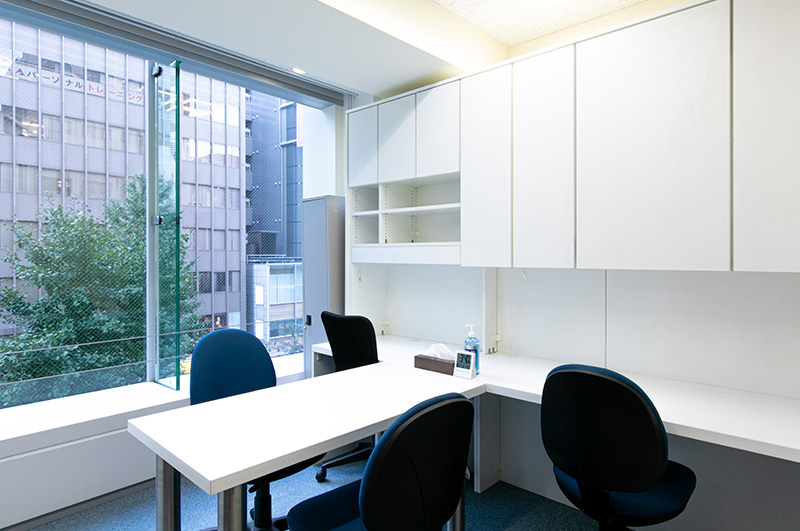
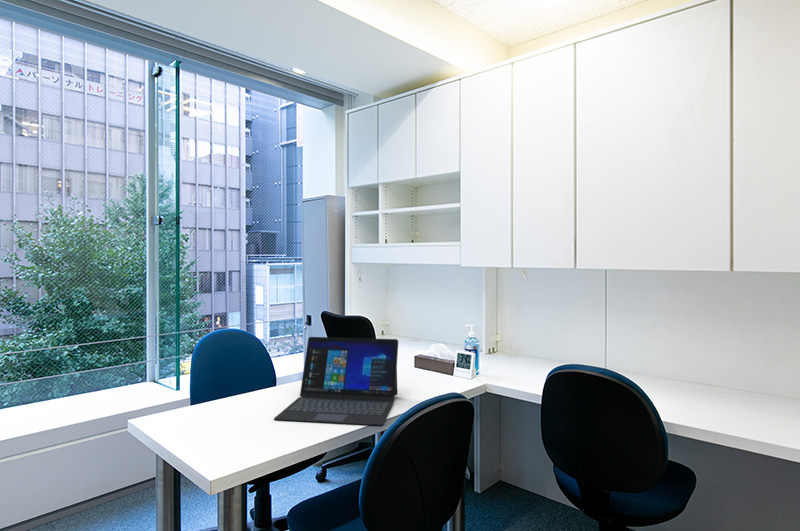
+ laptop (341, 375)
